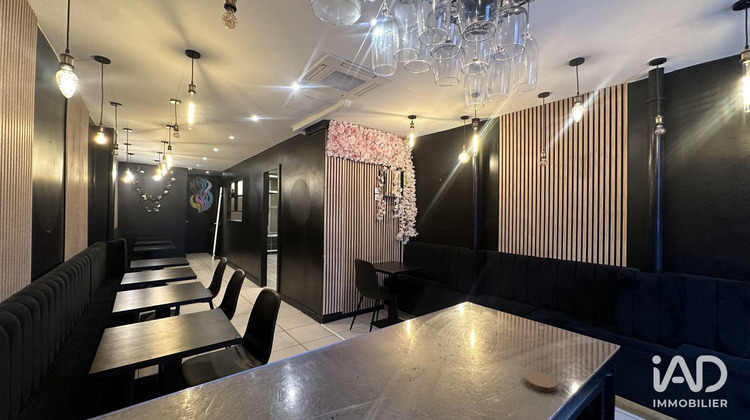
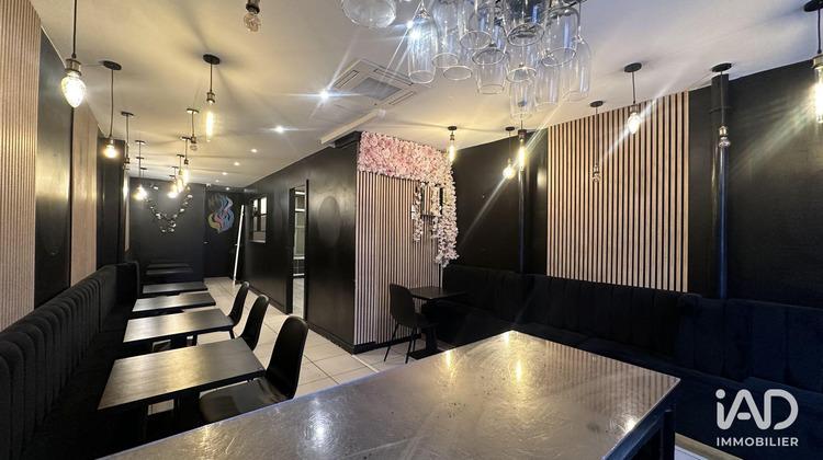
- coaster (540, 381)
